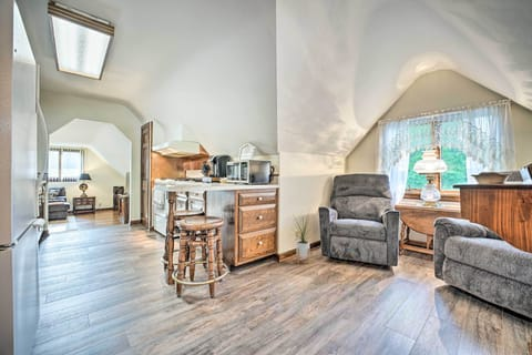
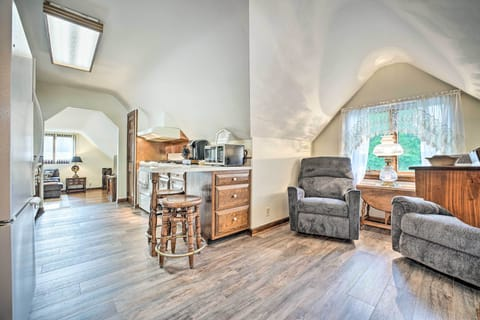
- house plant (303, 235)
